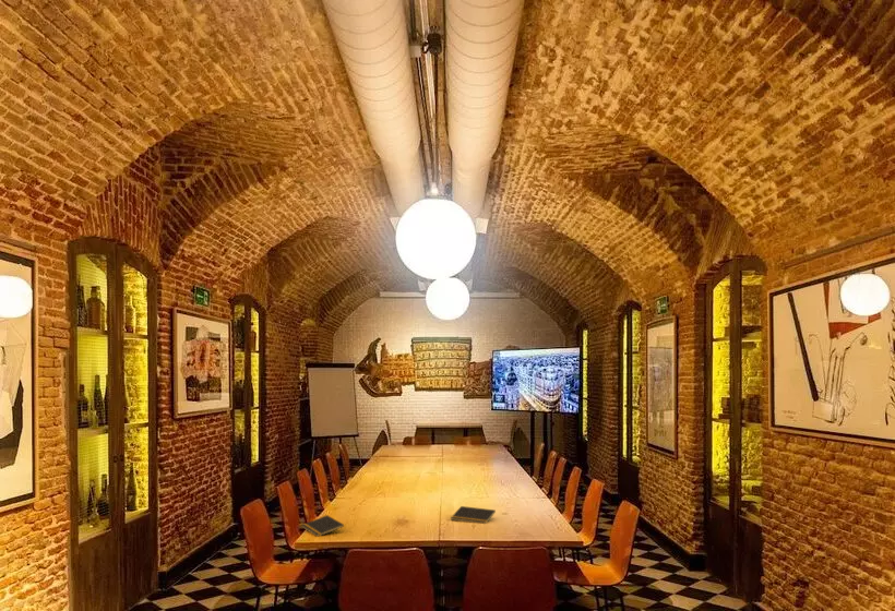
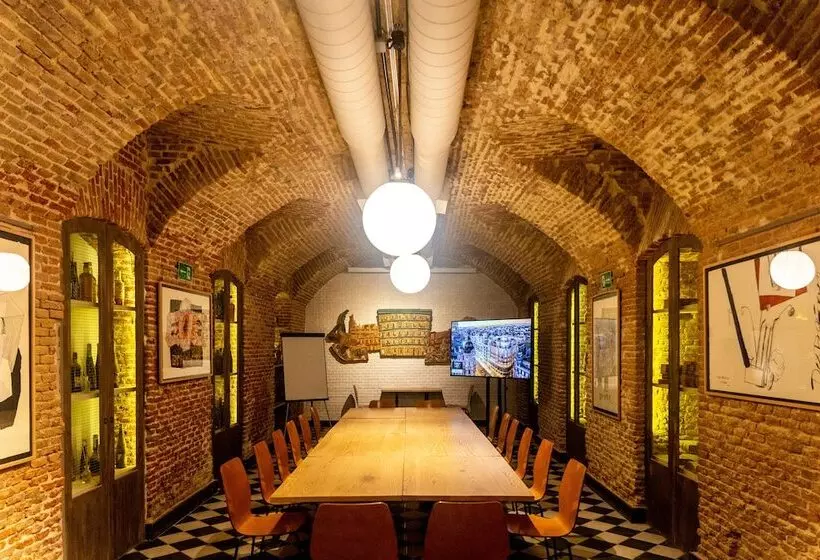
- notepad (473, 515)
- notepad (322, 525)
